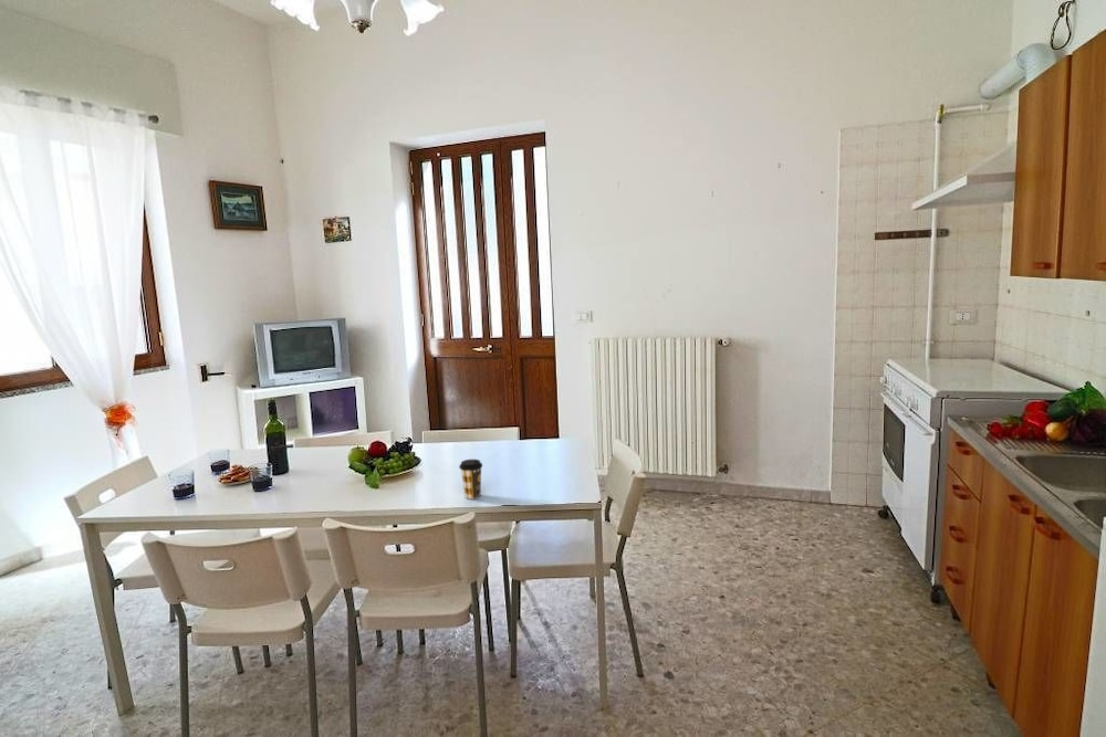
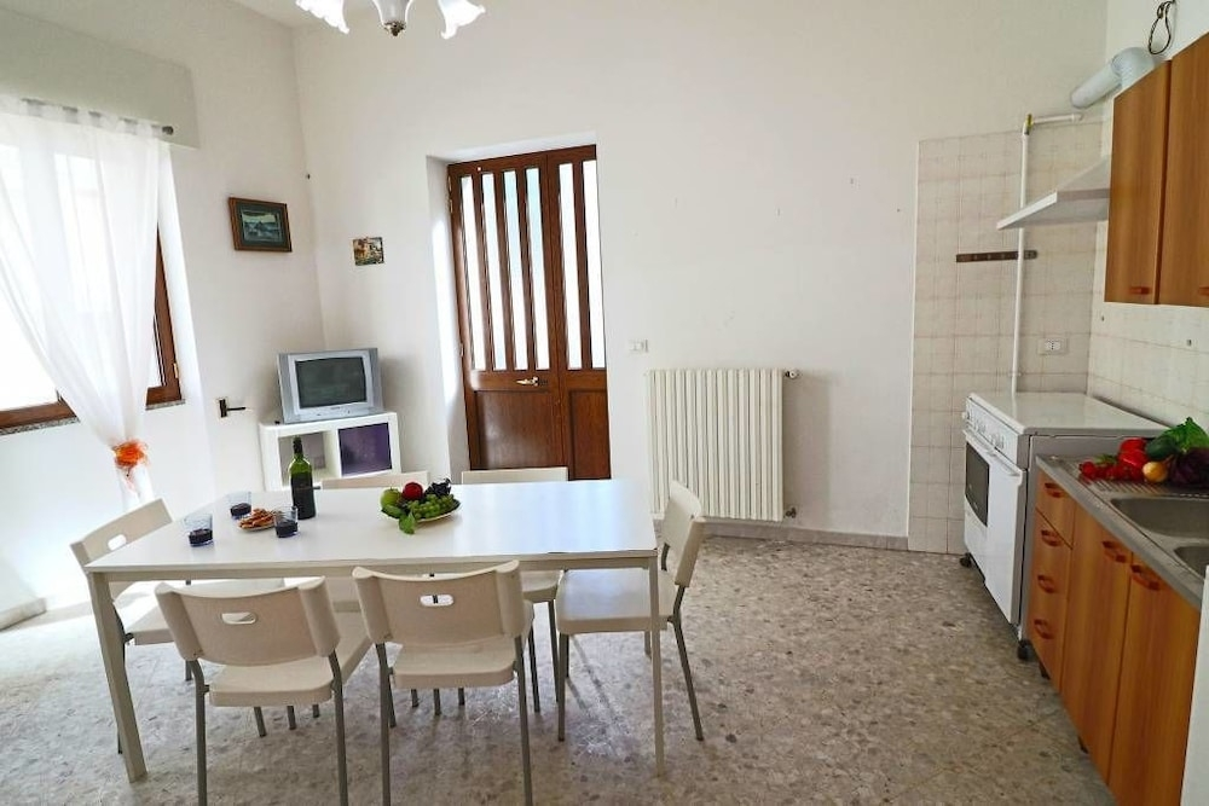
- coffee cup (471, 478)
